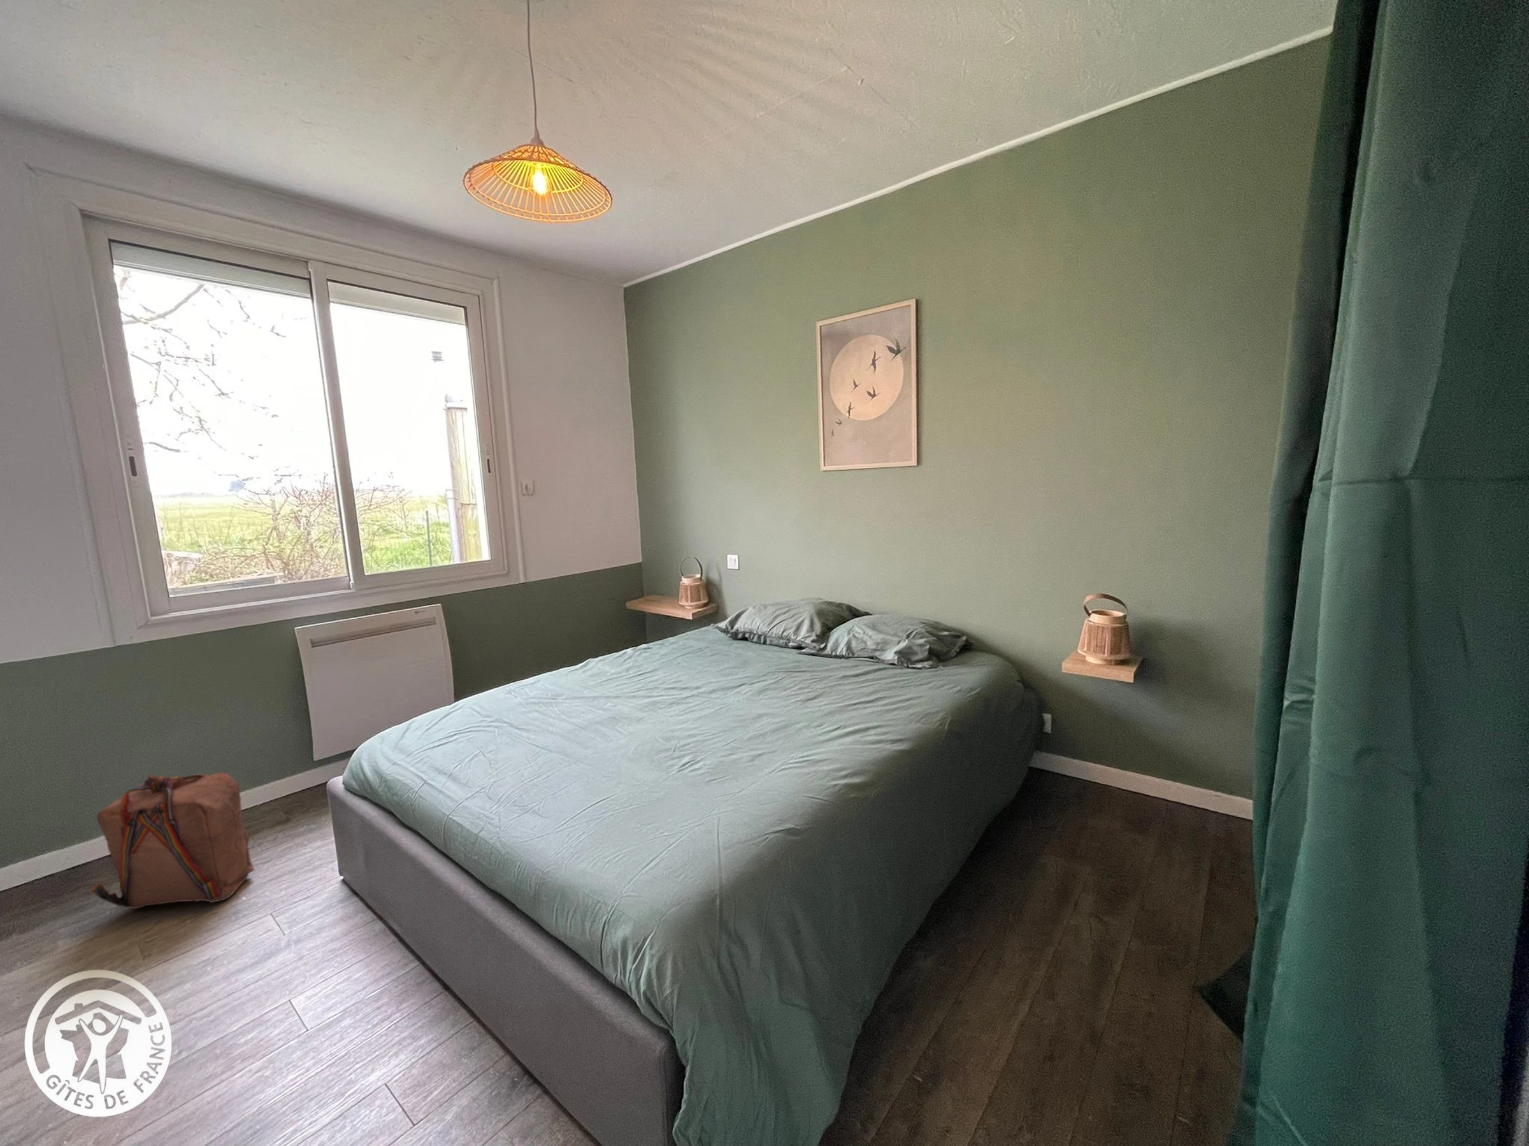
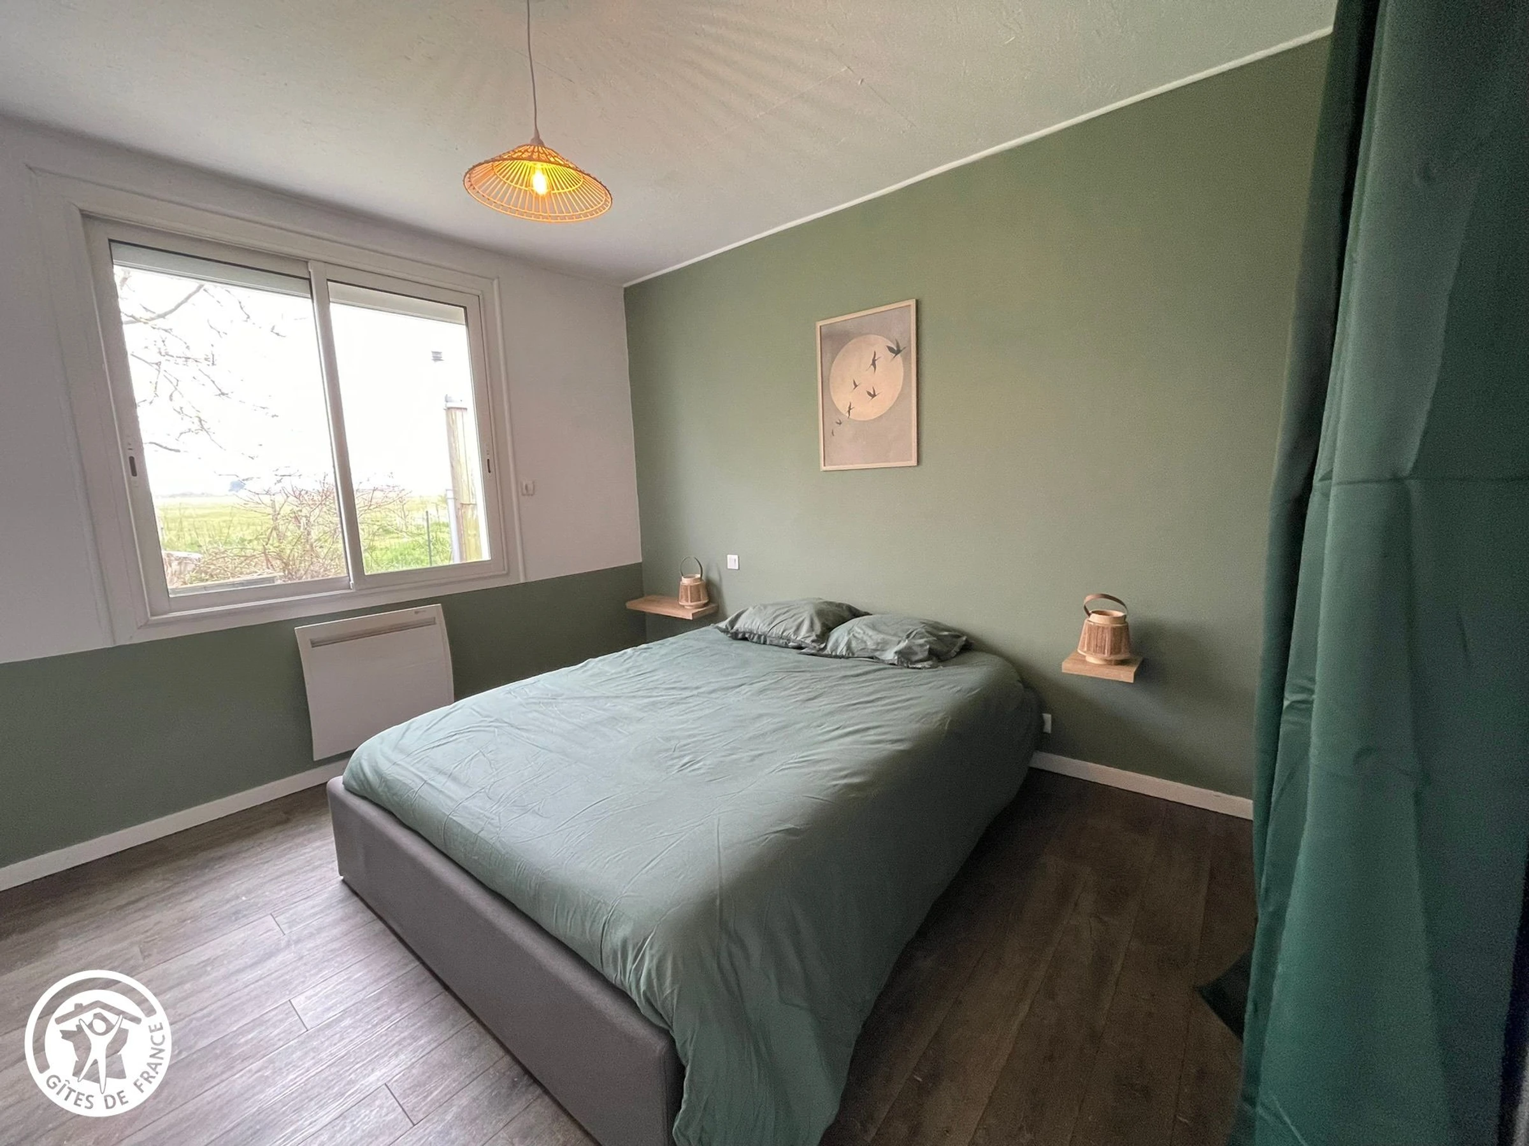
- backpack (178, 839)
